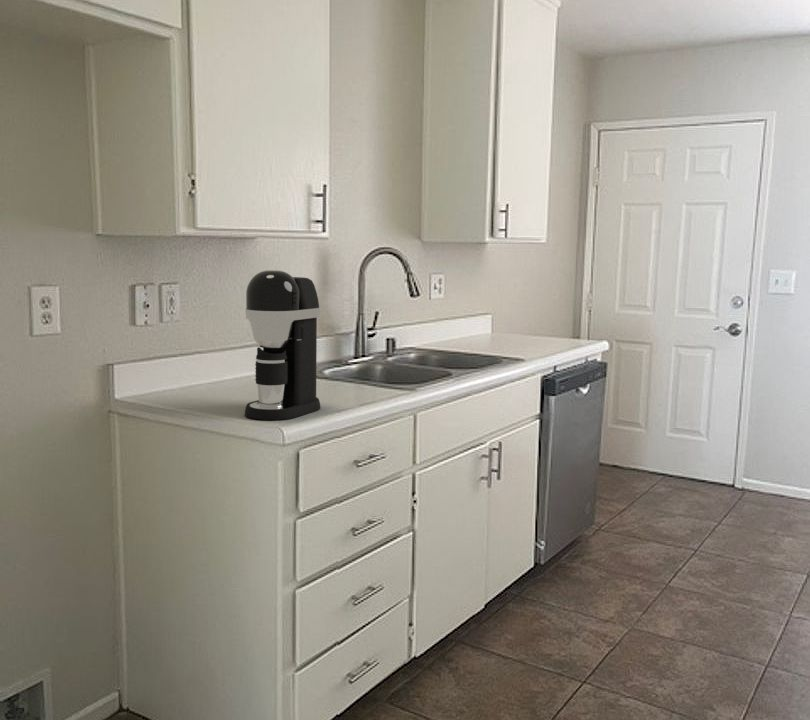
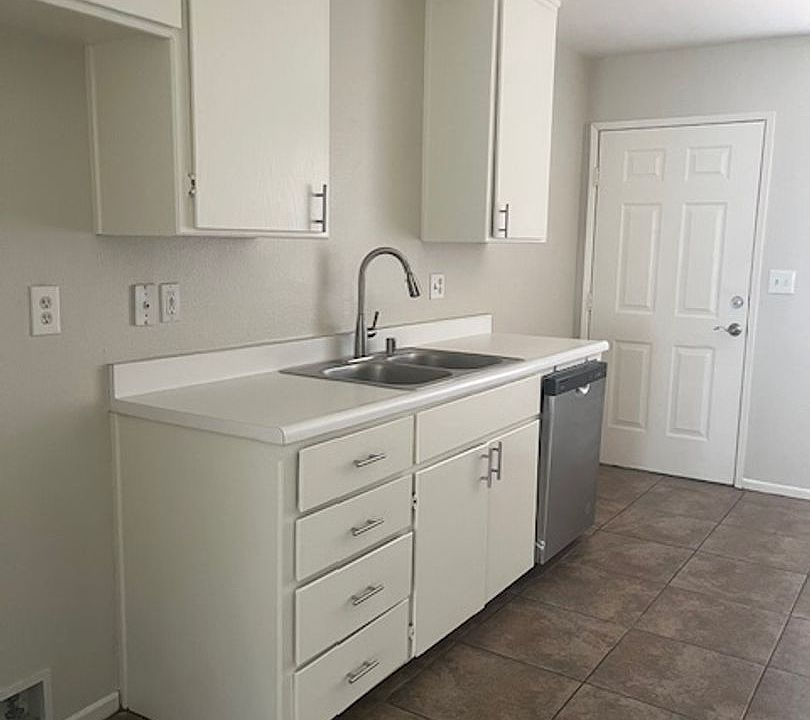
- coffee maker (283, 341)
